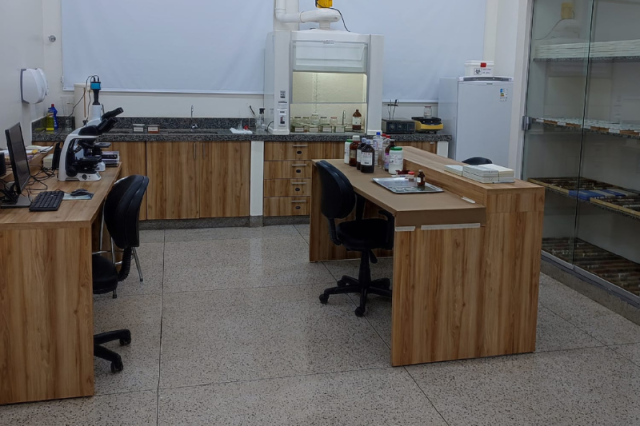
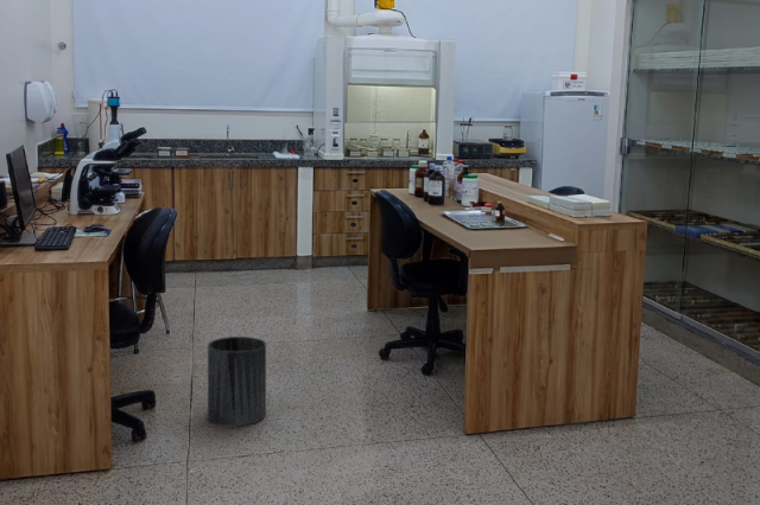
+ trash can (236, 379)
